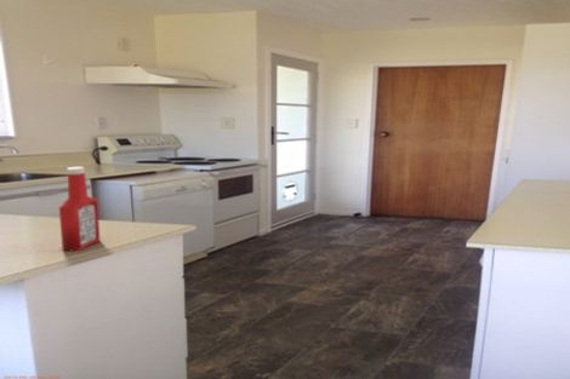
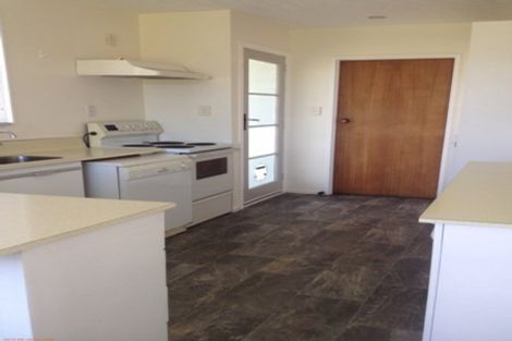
- soap bottle (79, 206)
